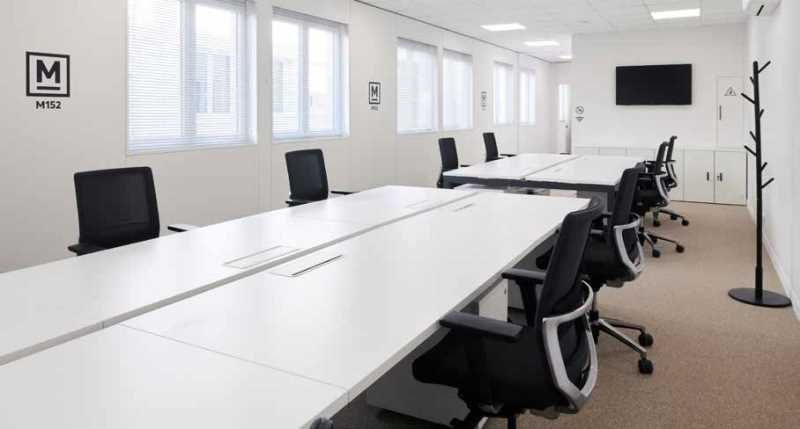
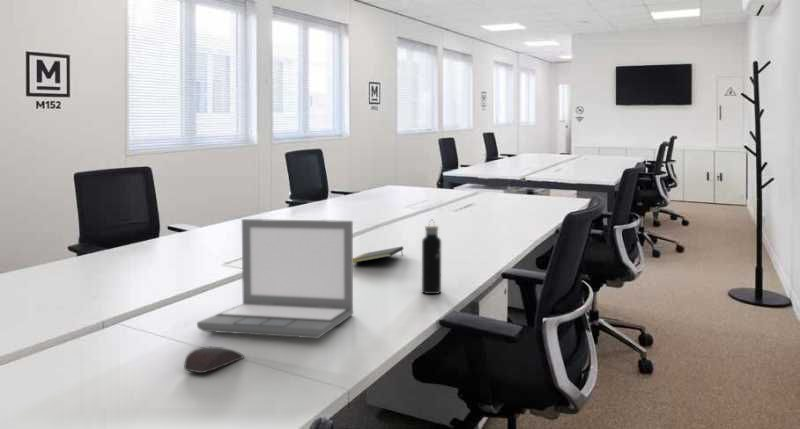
+ notepad (377, 254)
+ water bottle (431, 256)
+ computer mouse (214, 355)
+ laptop (278, 273)
